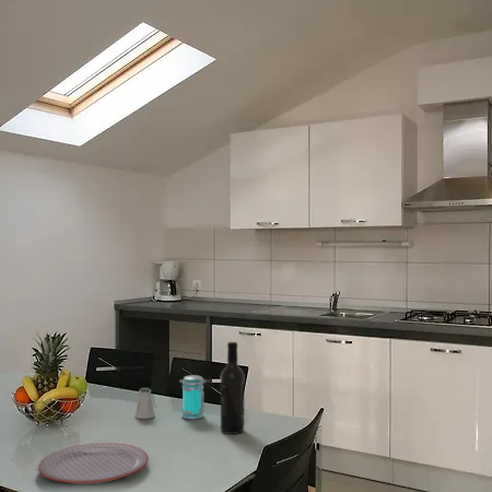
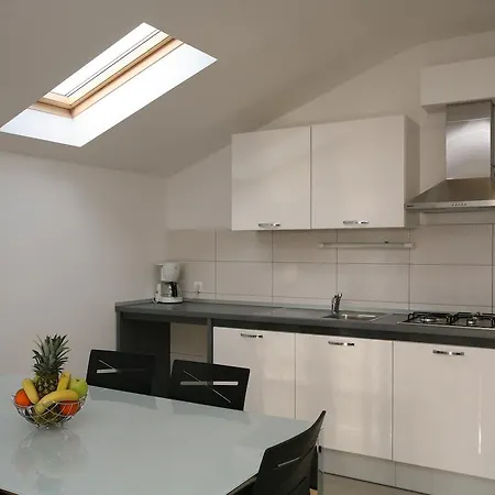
- plate (94, 465)
- jar (192, 396)
- wine bottle (232, 386)
- saltshaker (144, 402)
